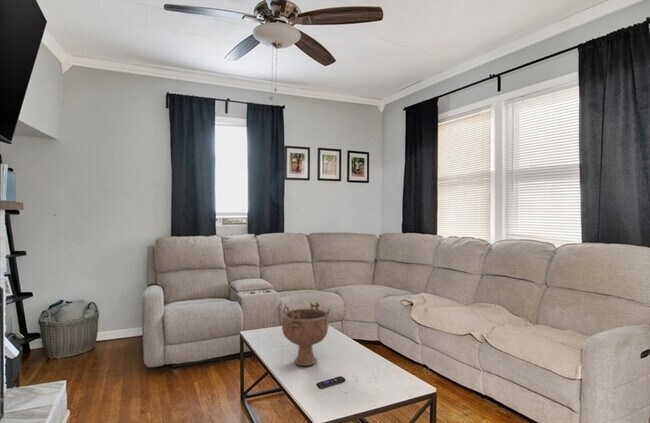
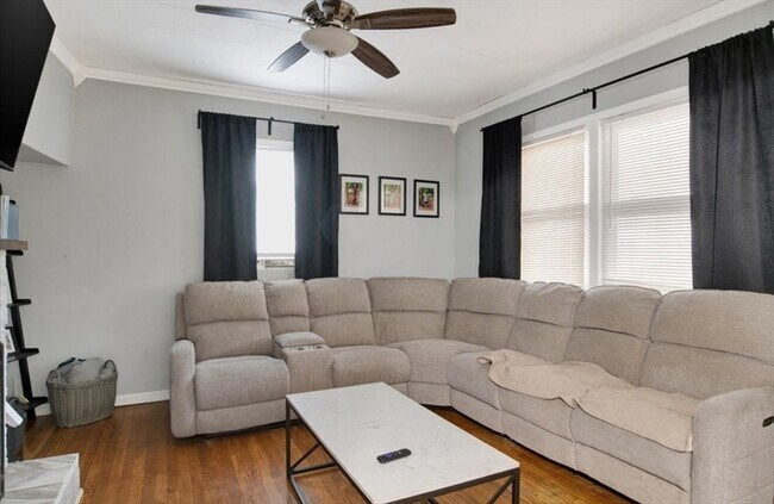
- decorative bowl (306, 334)
